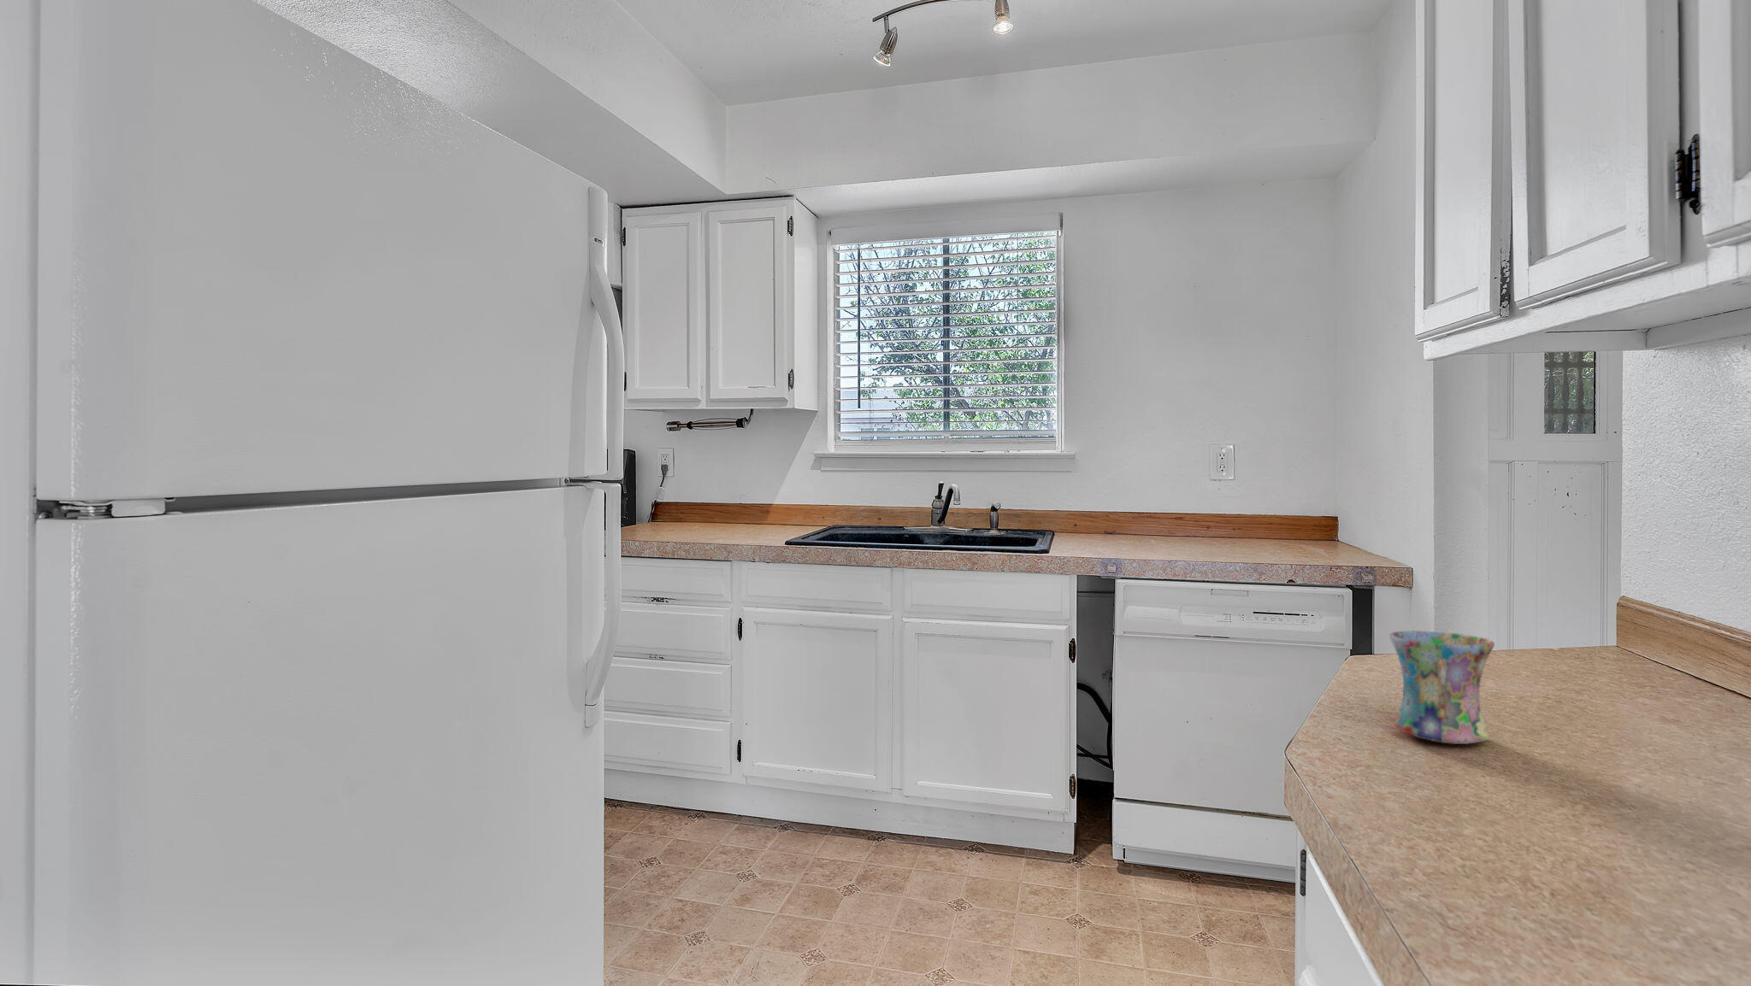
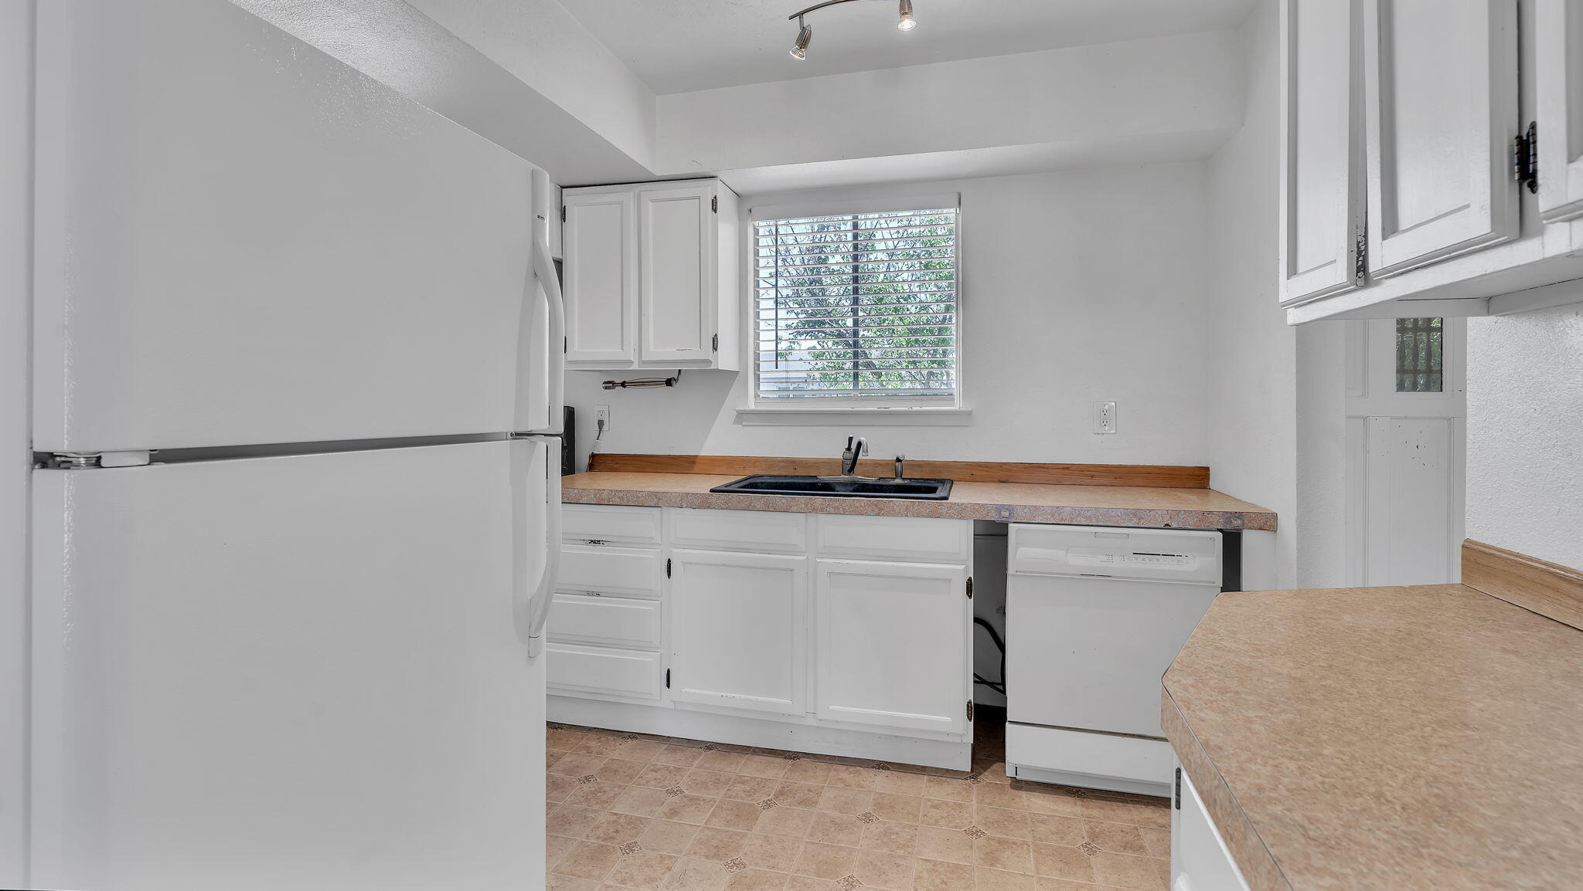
- mug (1441, 689)
